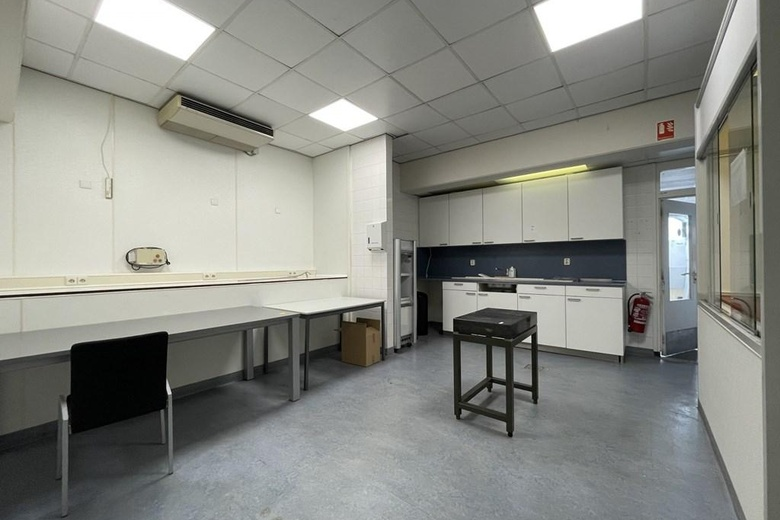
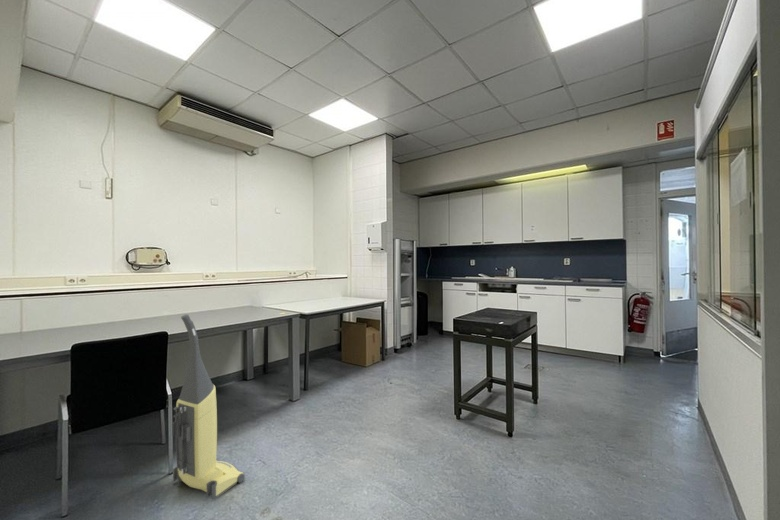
+ vacuum cleaner (204, 397)
